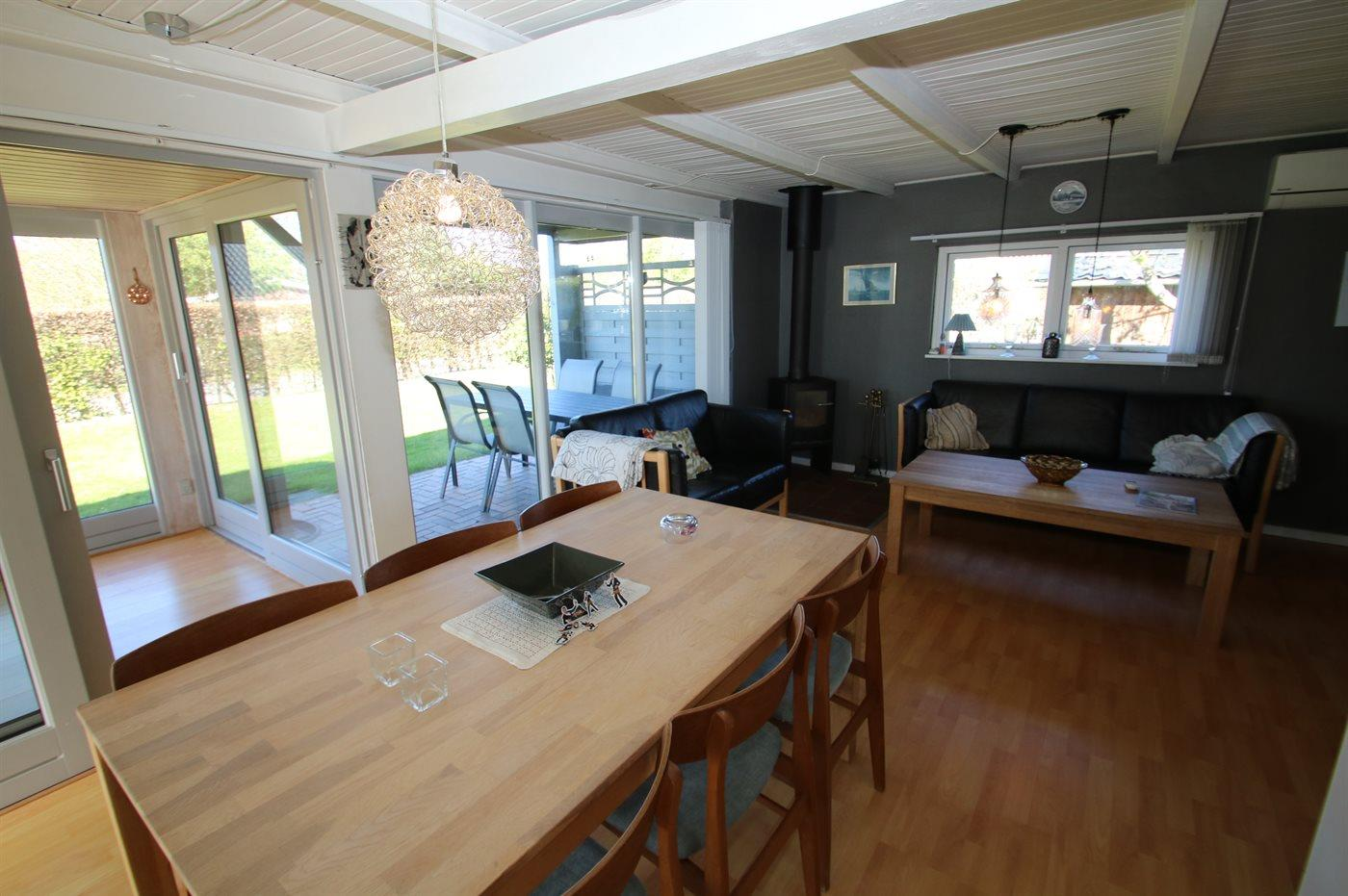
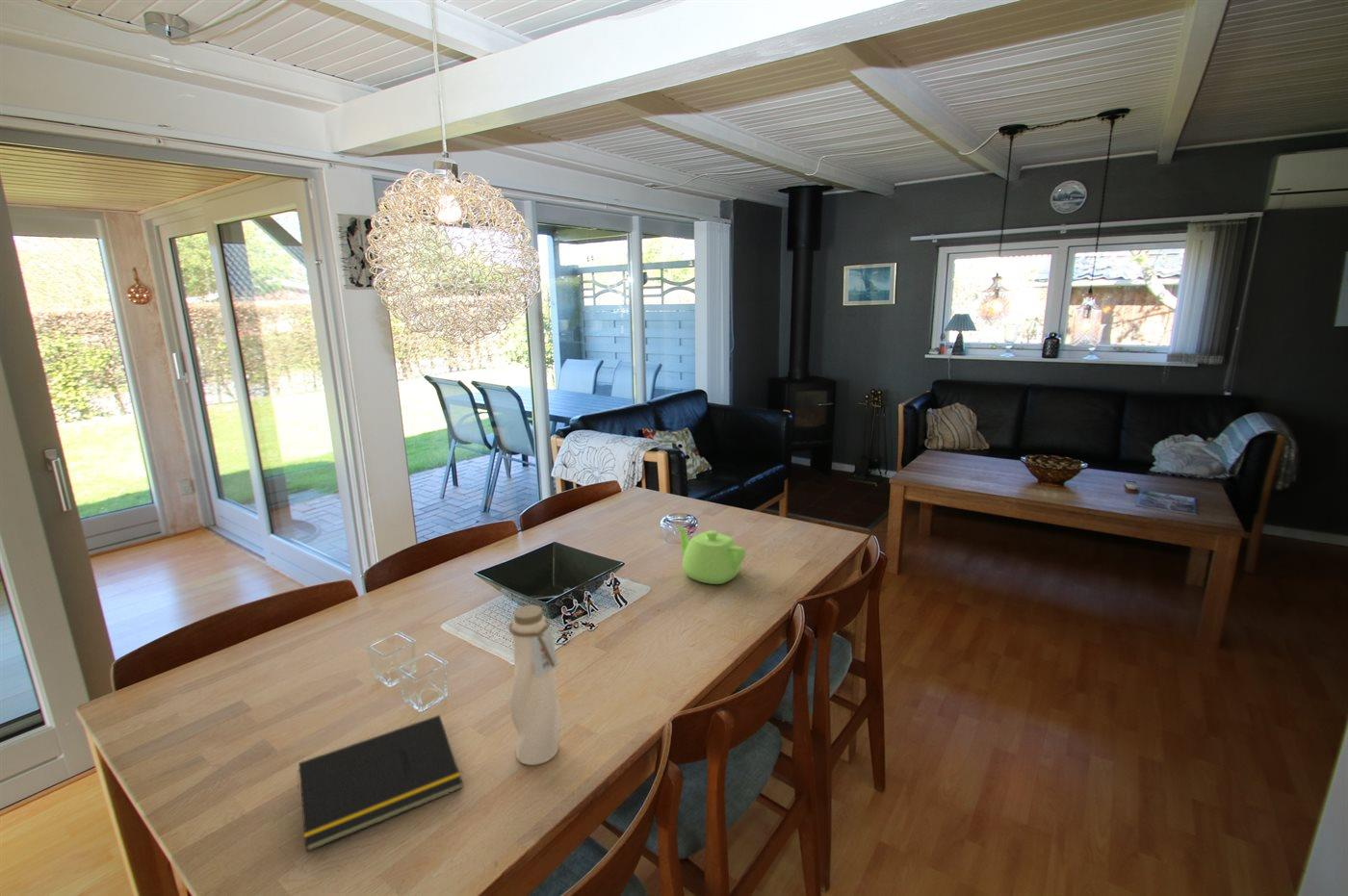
+ notepad (380, 775)
+ water bottle (535, 683)
+ teapot (709, 551)
